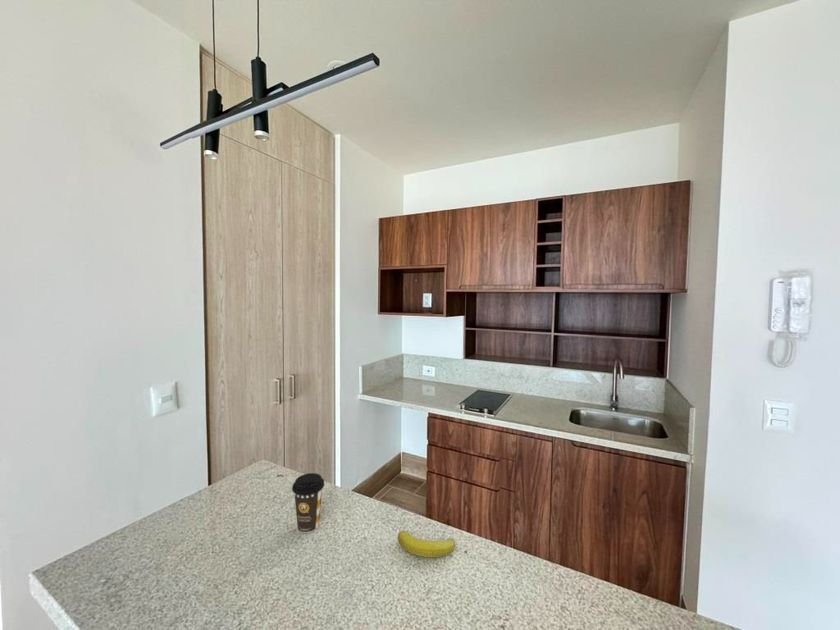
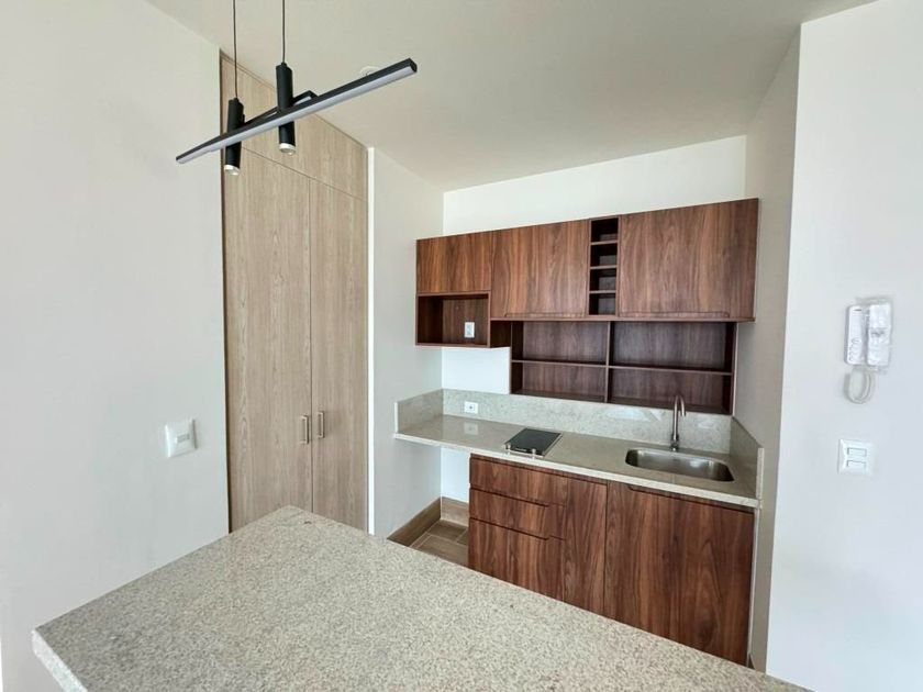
- banana (426, 542)
- coffee cup (308, 502)
